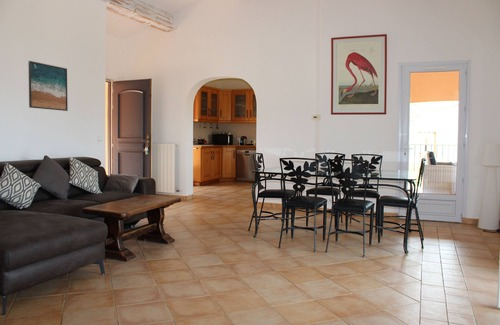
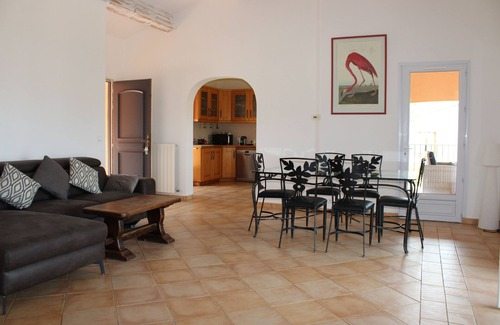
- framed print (49, 87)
